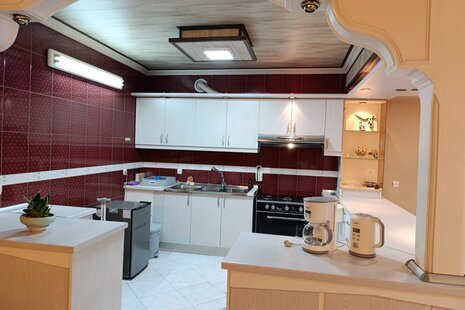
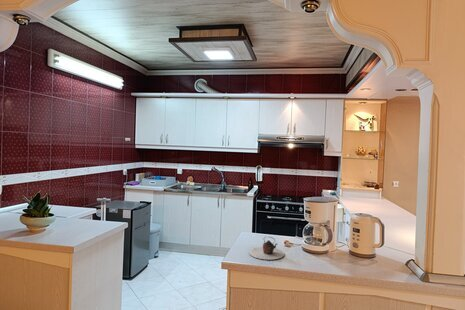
+ teapot (266, 245)
